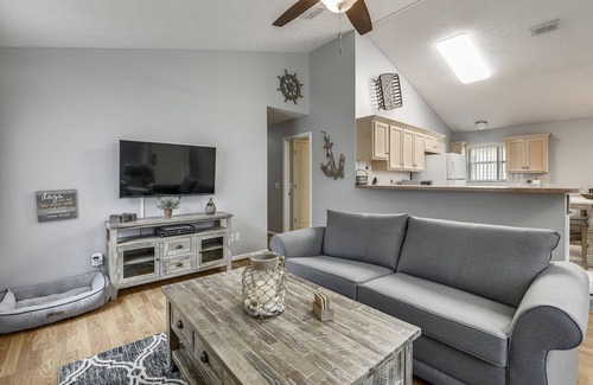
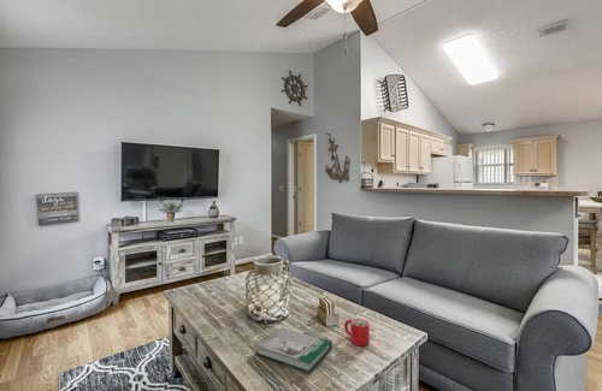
+ mug (355, 330)
+ book (294, 346)
